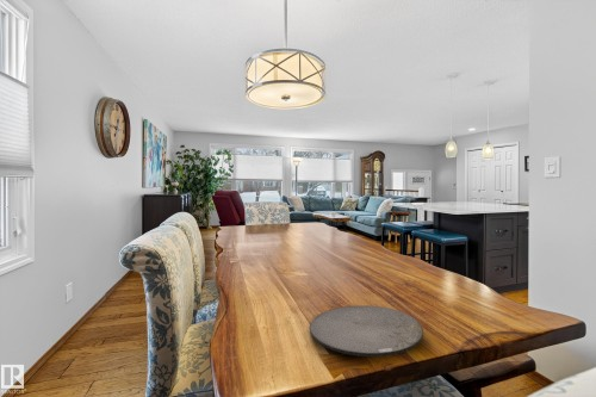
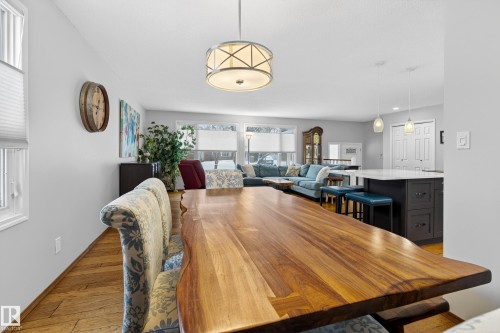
- plate (364, 325)
